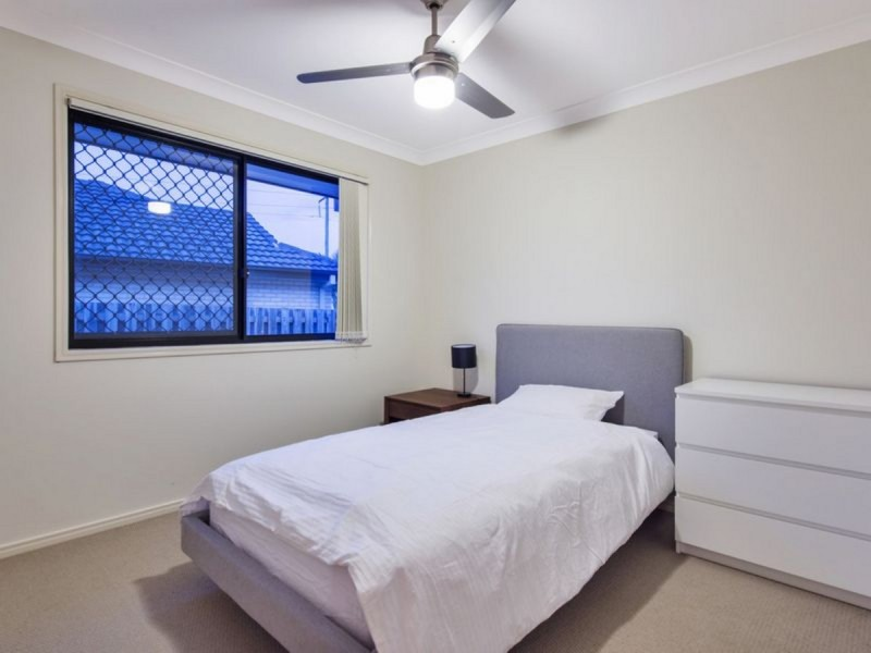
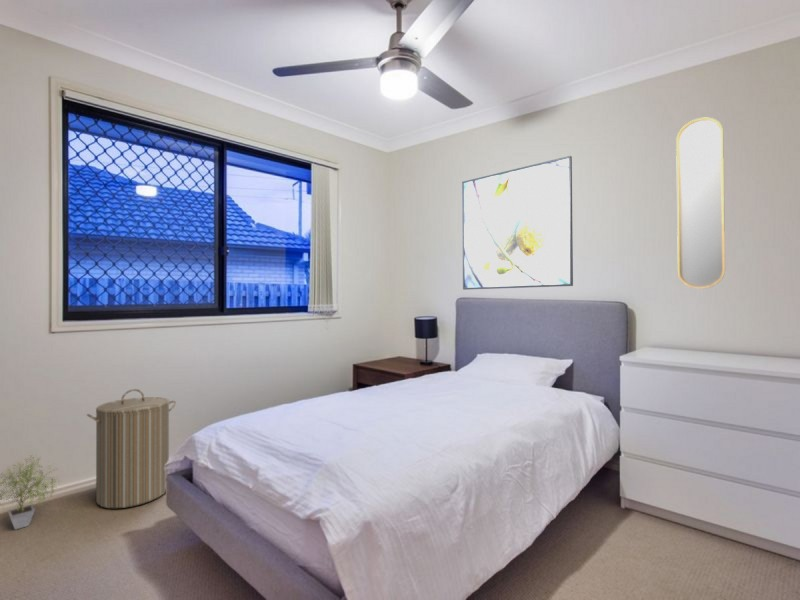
+ home mirror (700, 203)
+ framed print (512, 228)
+ potted plant (25, 488)
+ laundry hamper (134, 441)
